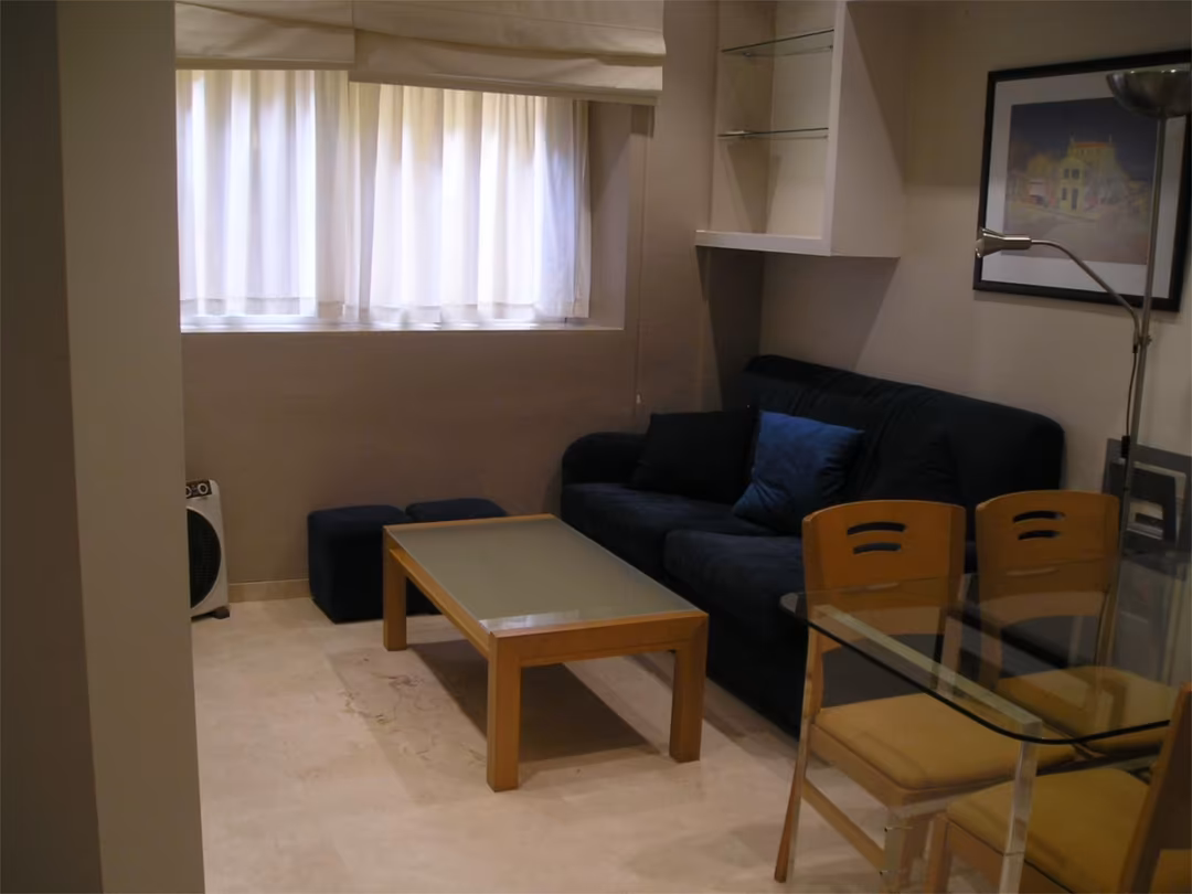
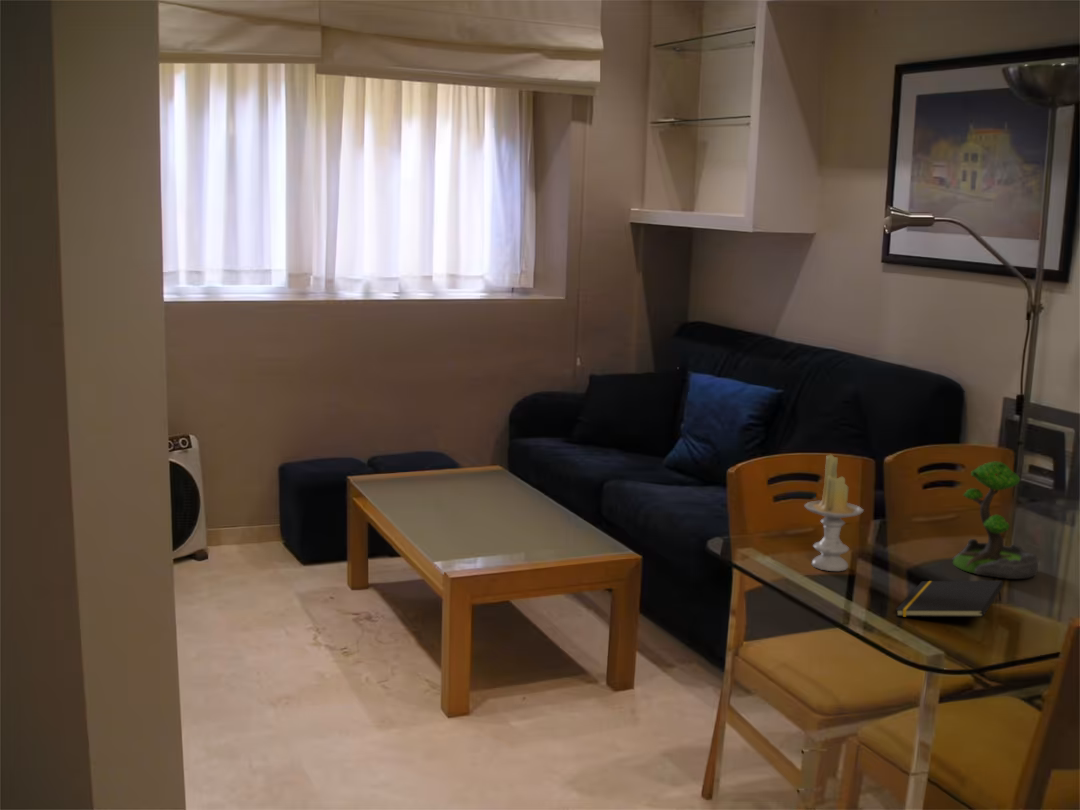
+ candle (833, 511)
+ plant (999, 515)
+ notepad (950, 598)
